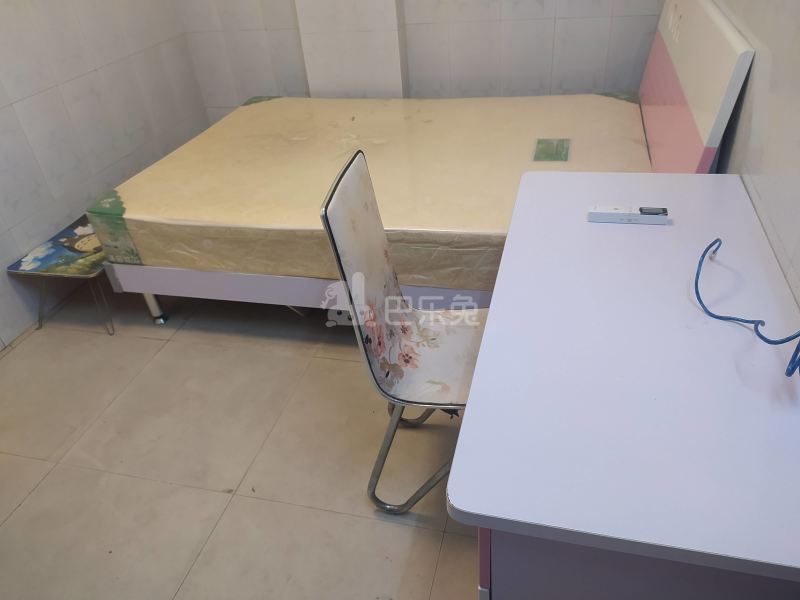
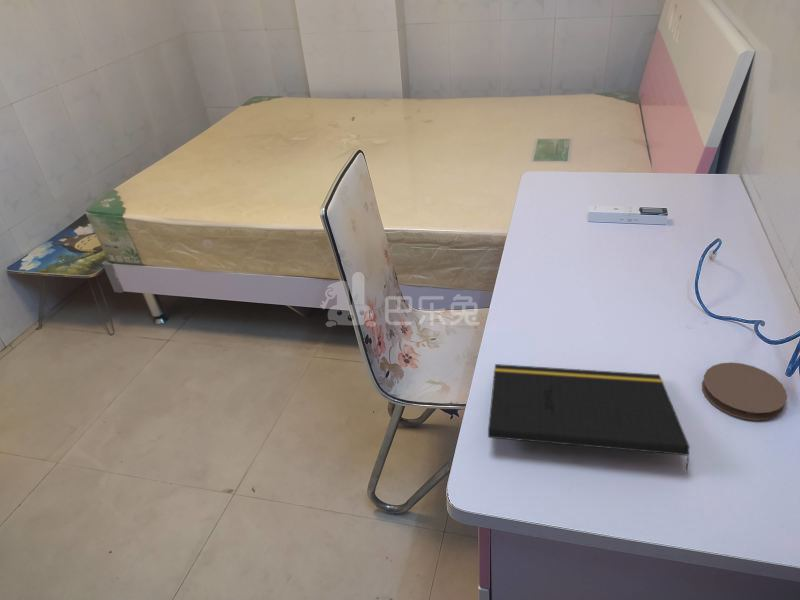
+ notepad (579, 404)
+ coaster (743, 390)
